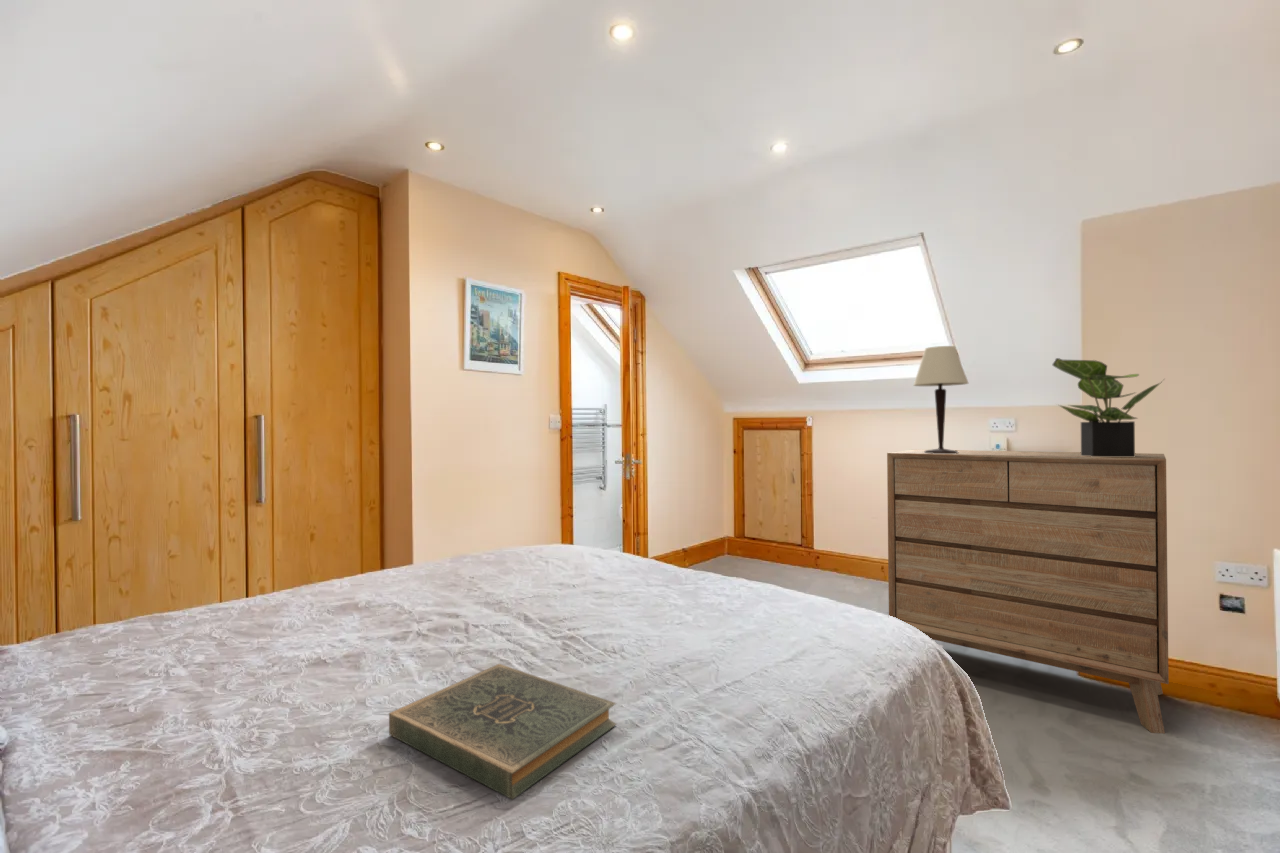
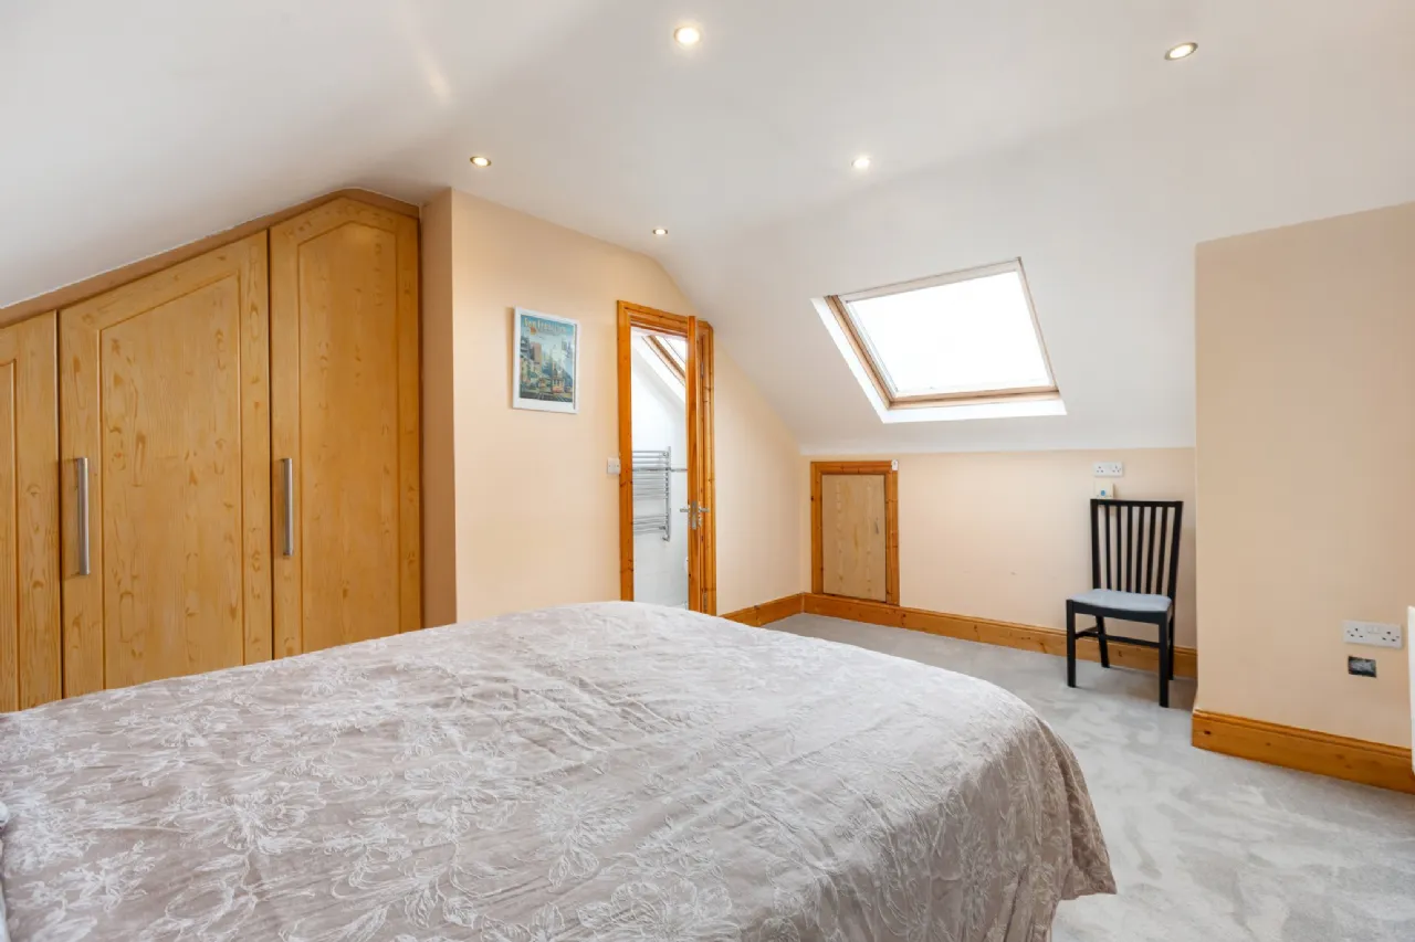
- book (504, 718)
- dresser (1017, 565)
- table lamp (940, 399)
- potted plant (1096, 406)
